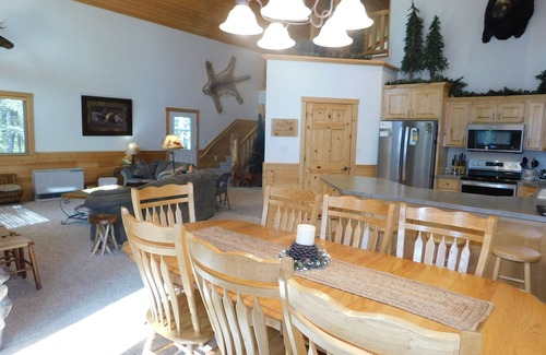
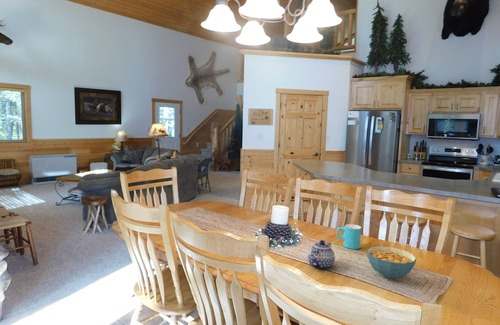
+ teapot (321, 252)
+ cereal bowl (390, 264)
+ cup (349, 235)
